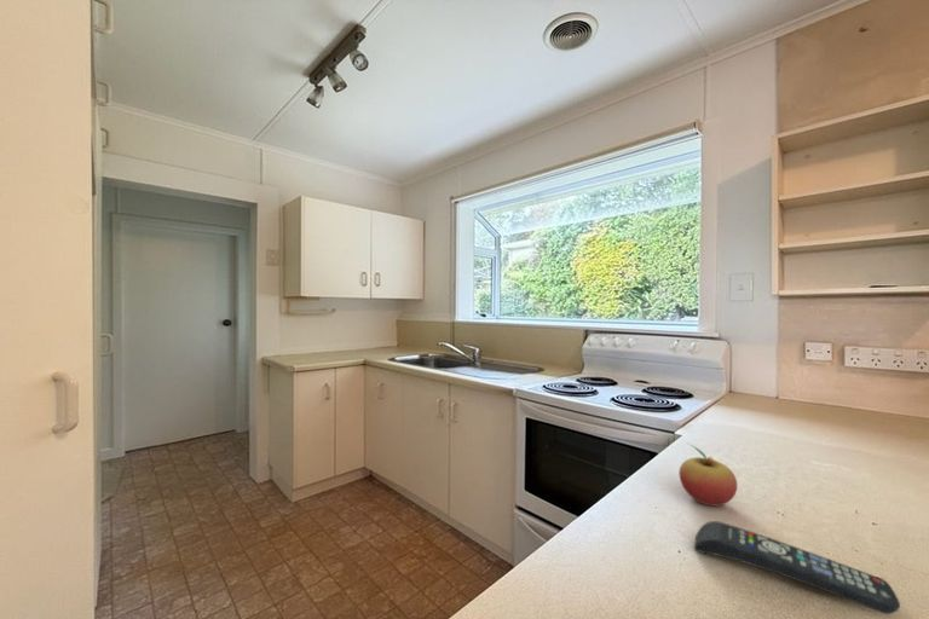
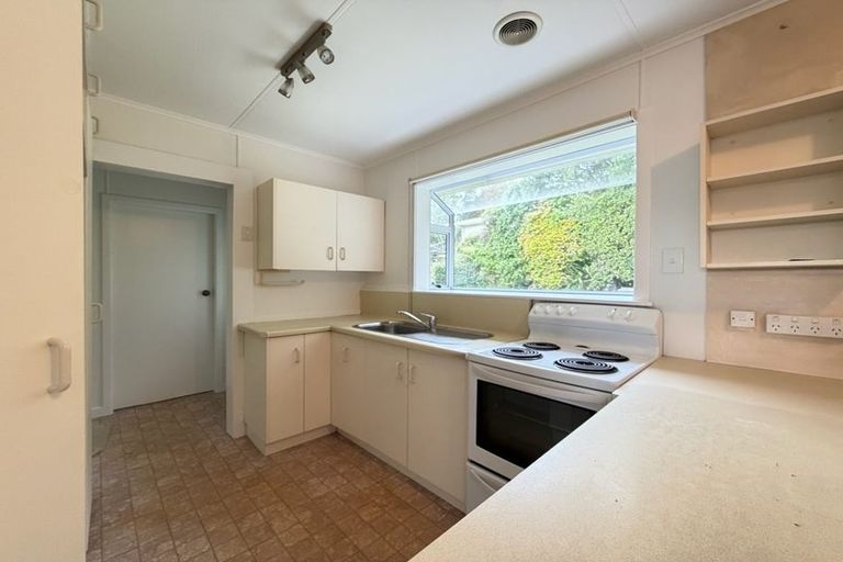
- fruit (706, 475)
- remote control (783, 560)
